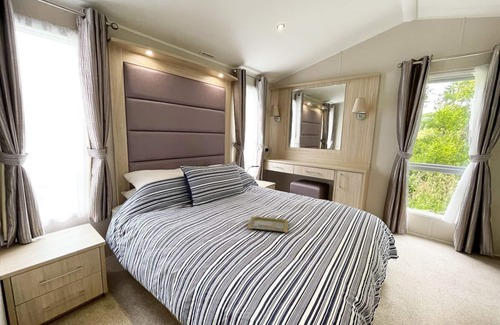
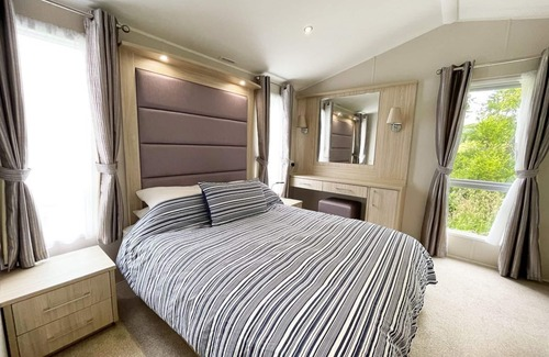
- tray (268, 224)
